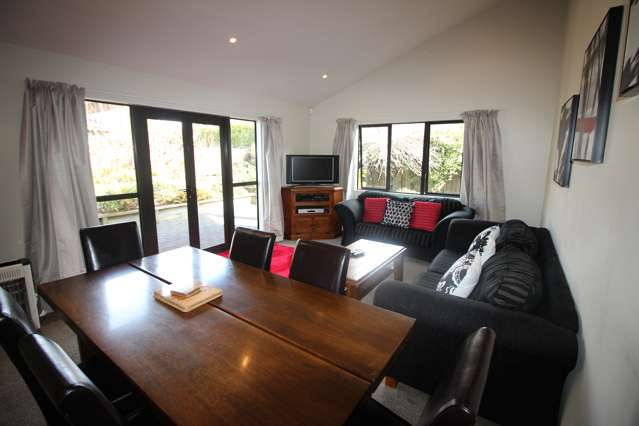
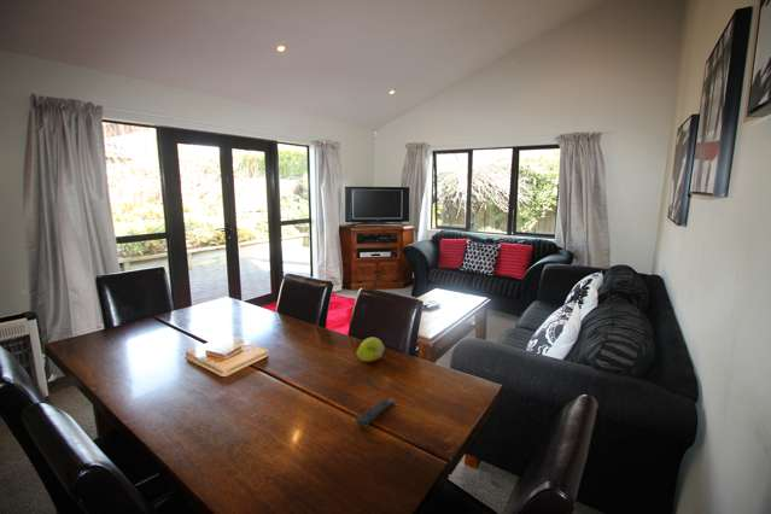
+ fruit (370, 349)
+ remote control (376, 410)
